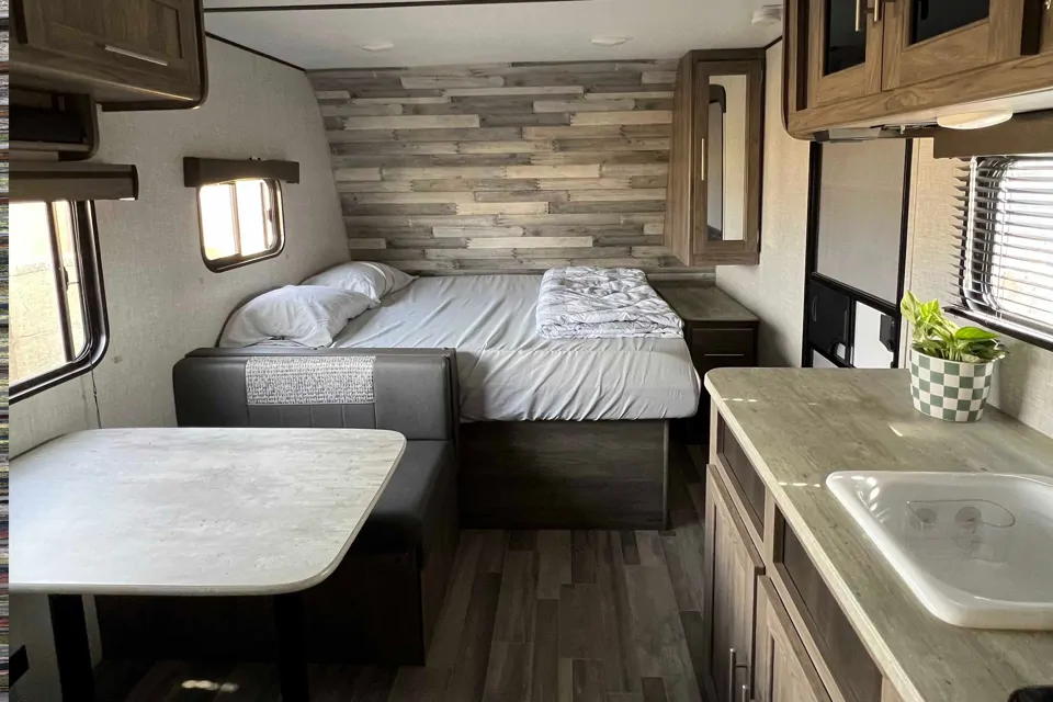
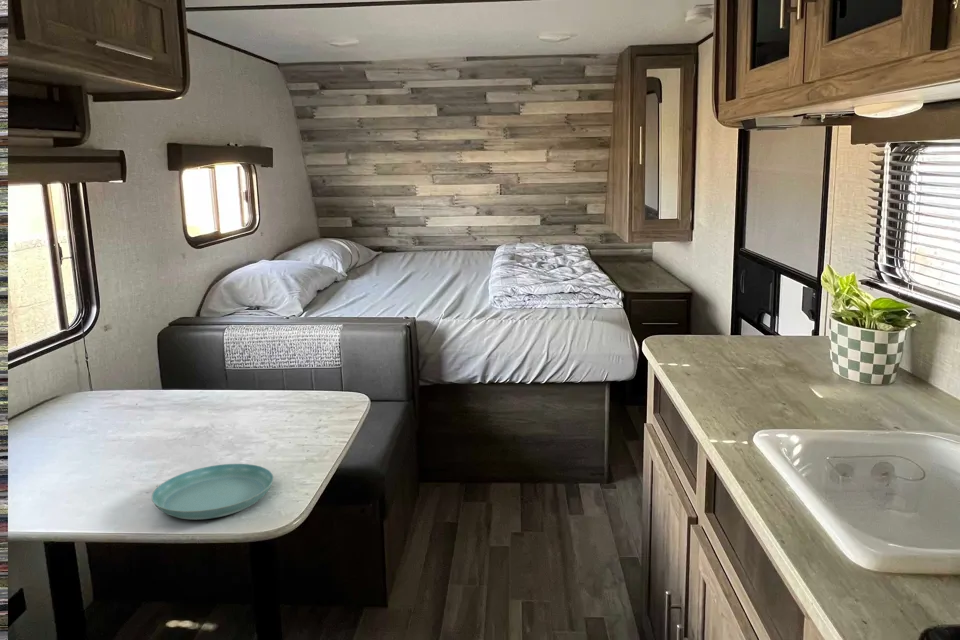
+ saucer (214, 492)
